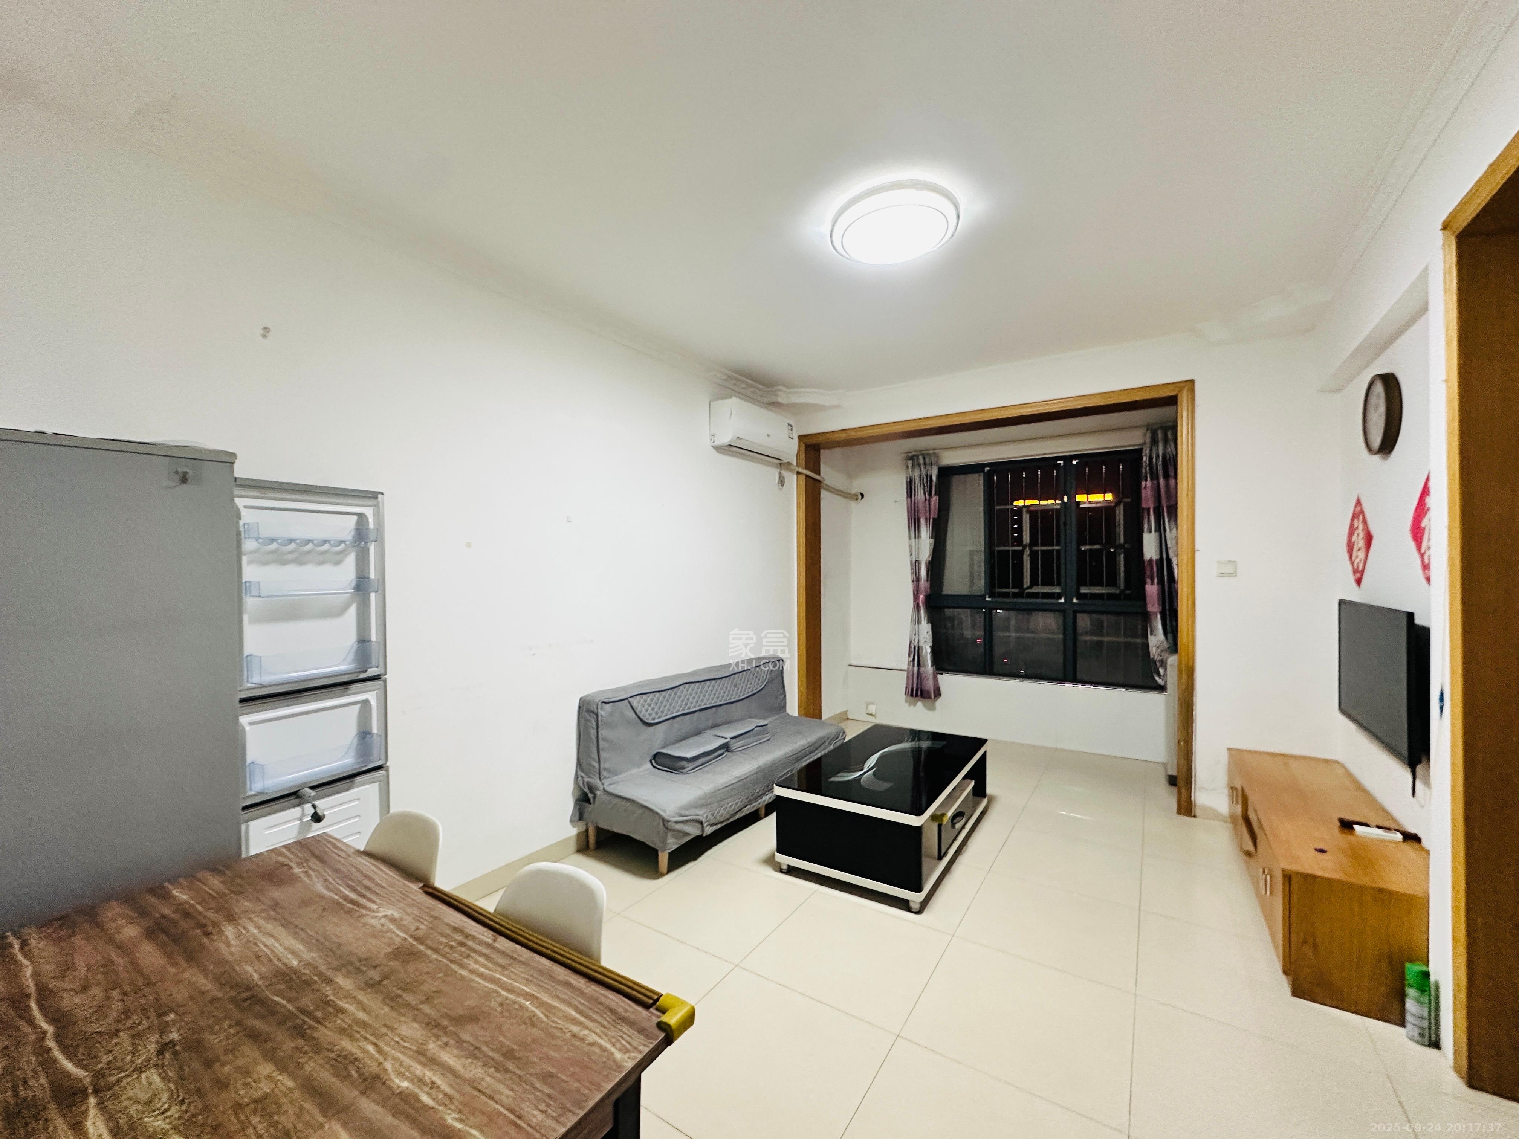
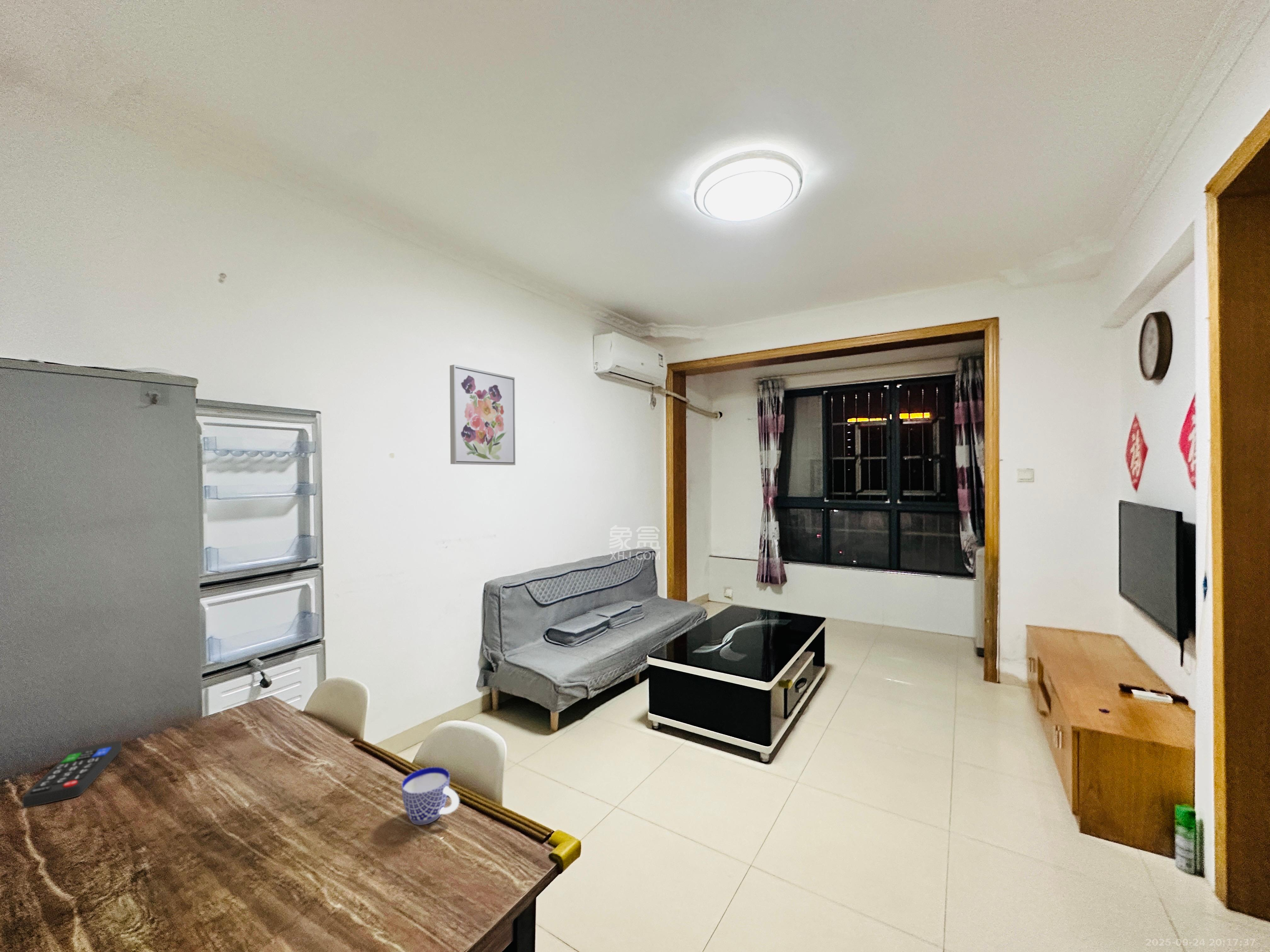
+ wall art (484, 418)
+ cup (432, 798)
+ remote control (77, 770)
